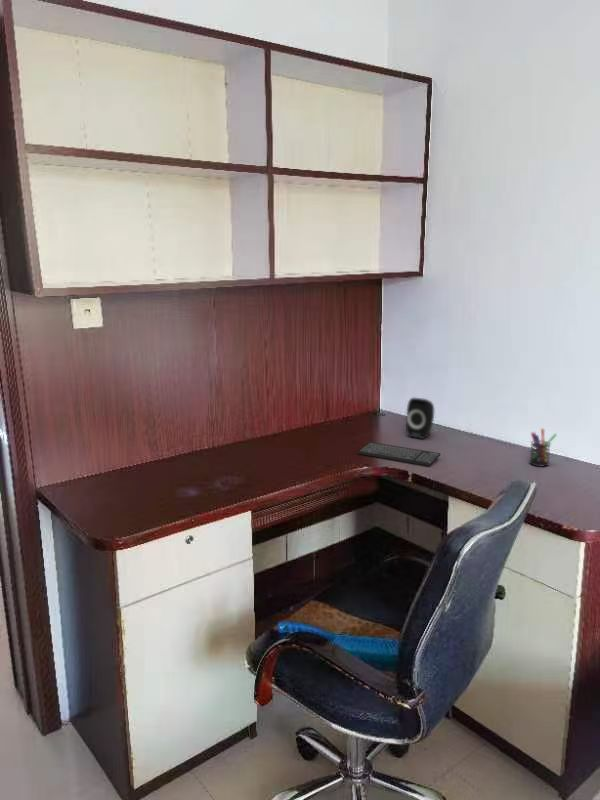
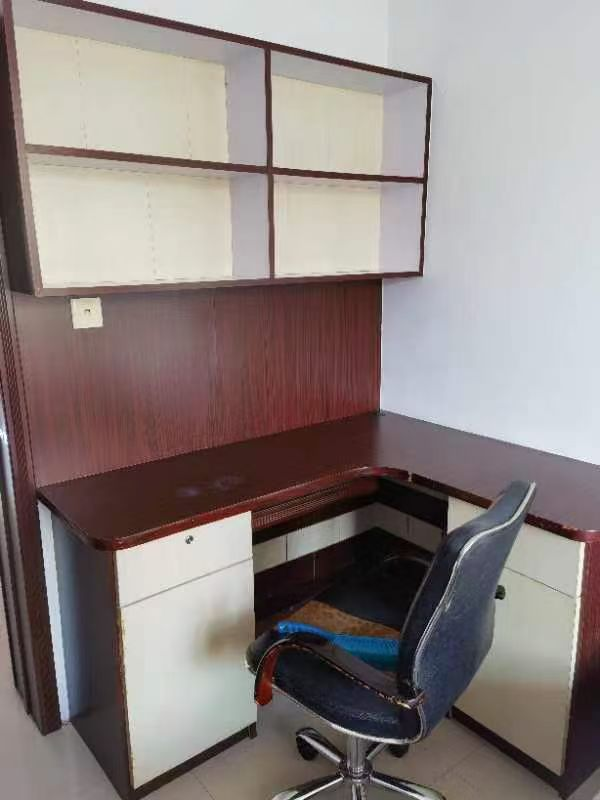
- speaker (422, 416)
- pen holder (542, 445)
- keyboard (398, 453)
